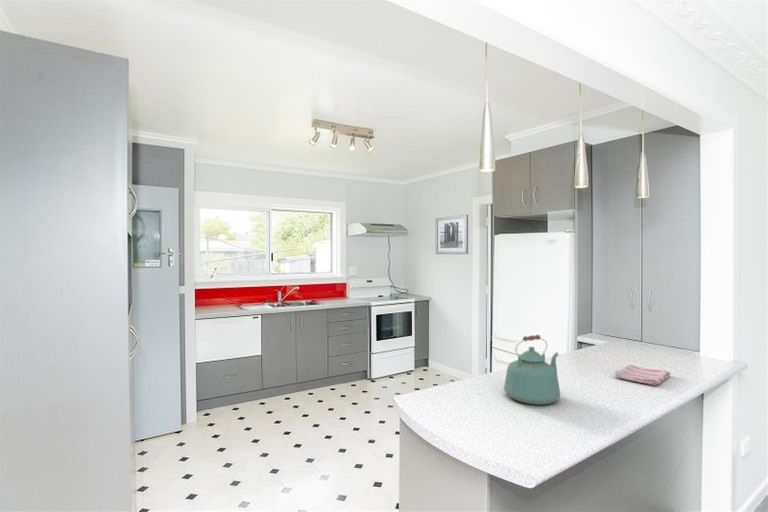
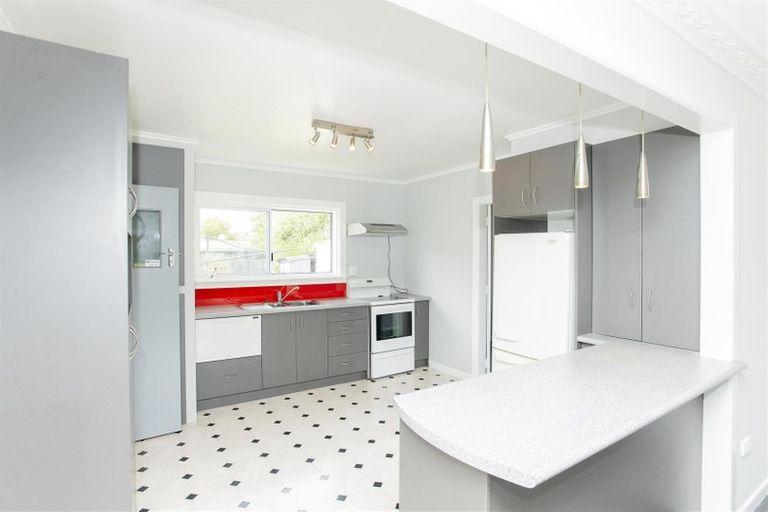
- wall art (451, 235)
- kettle (535, 365)
- dish towel (642, 373)
